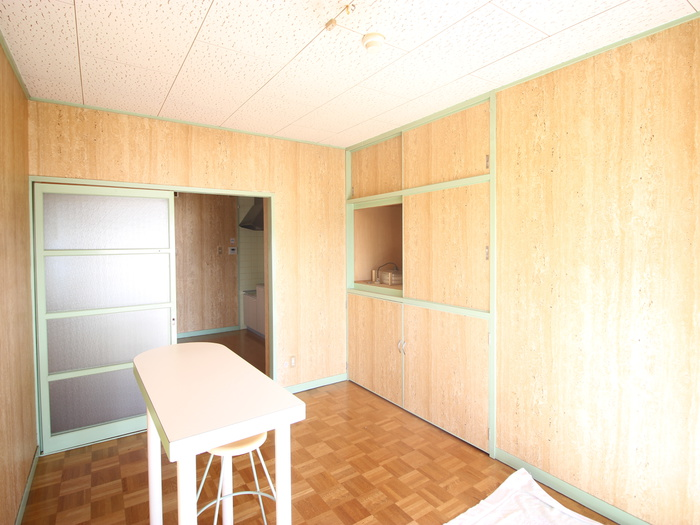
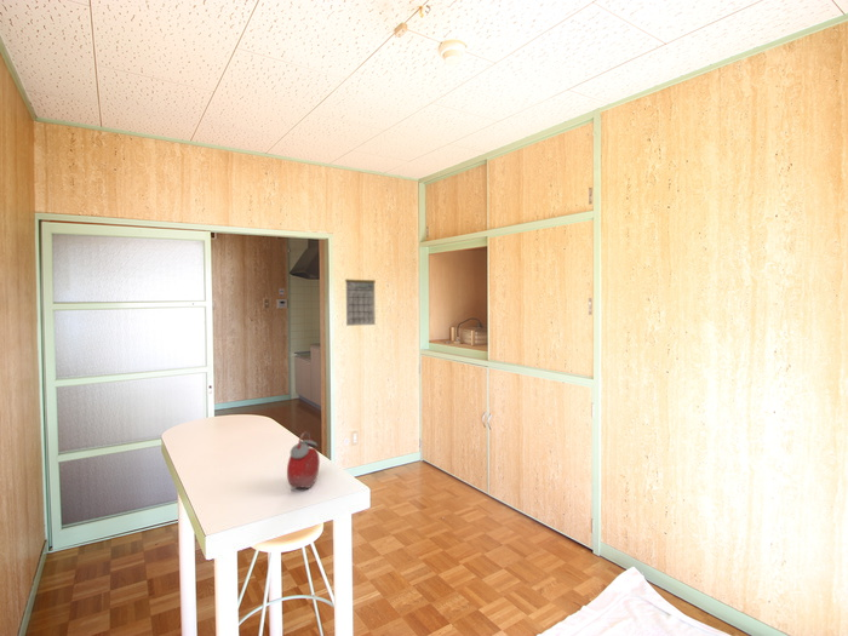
+ alarm clock (304, 459)
+ calendar (360, 297)
